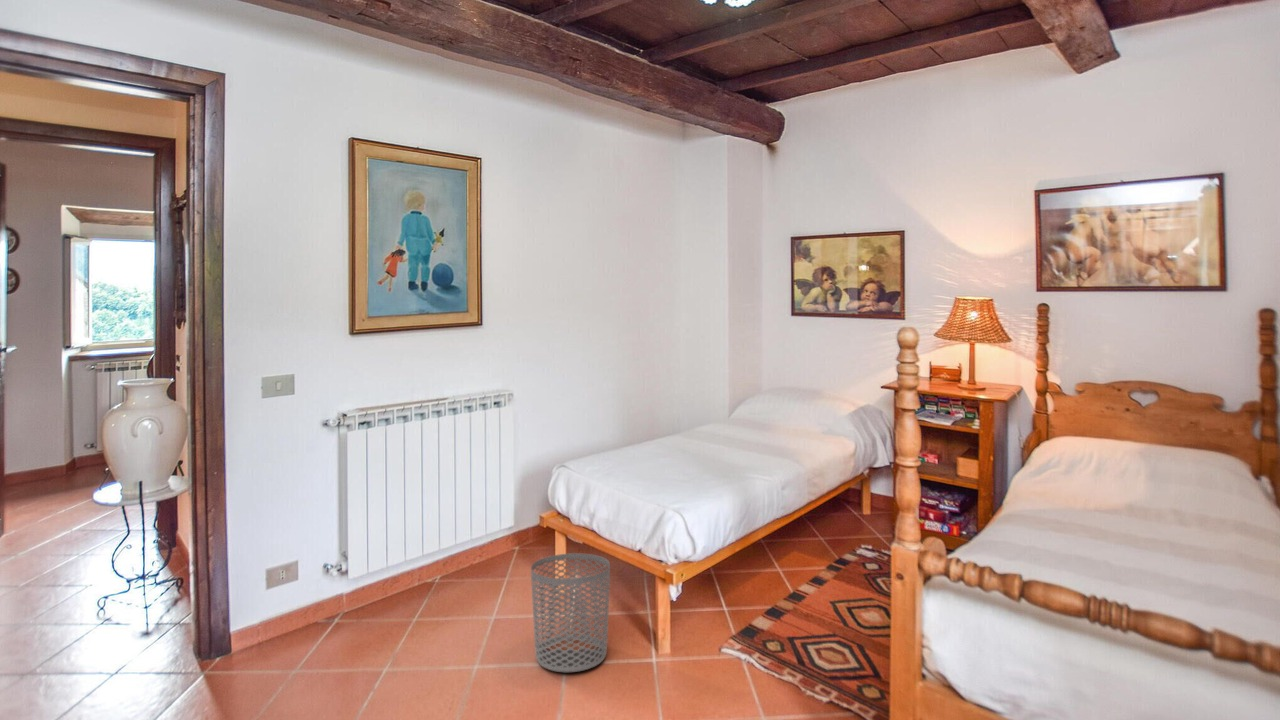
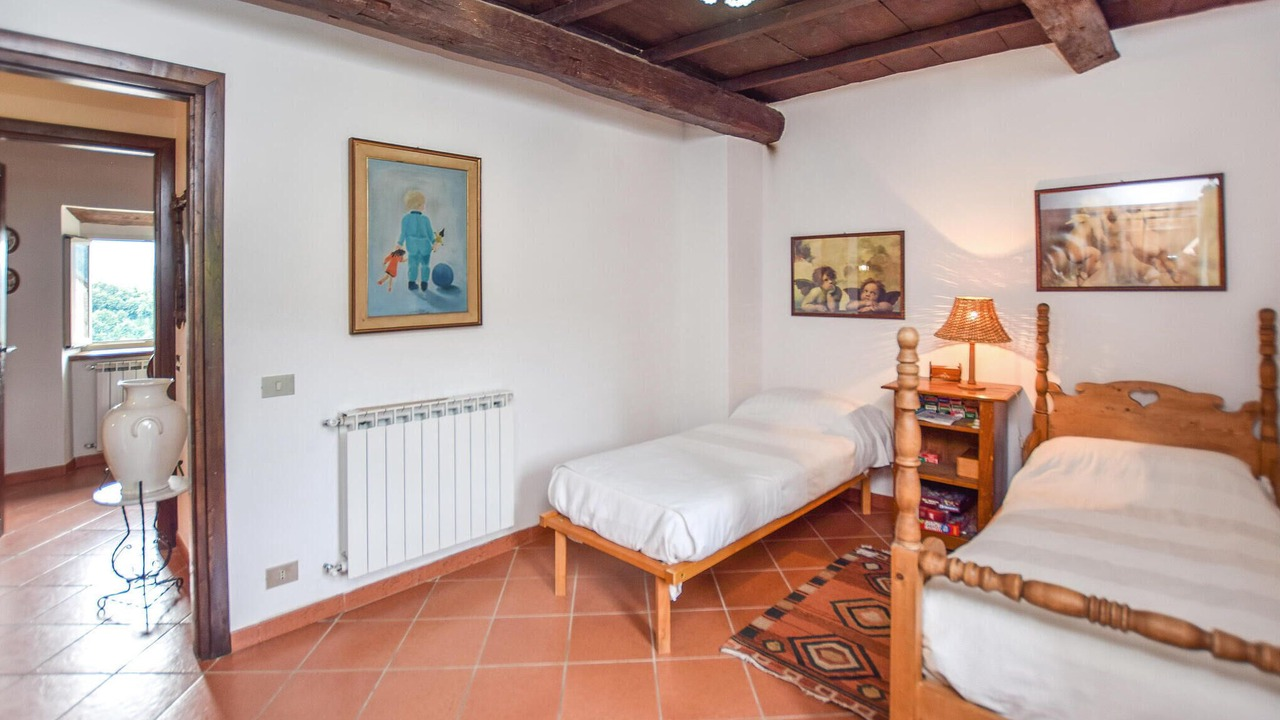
- waste bin (571, 610)
